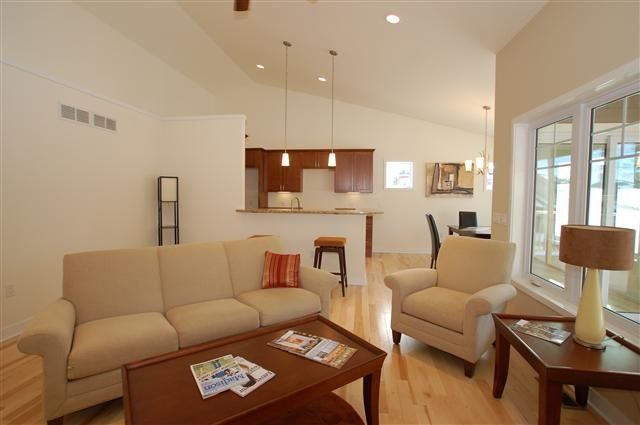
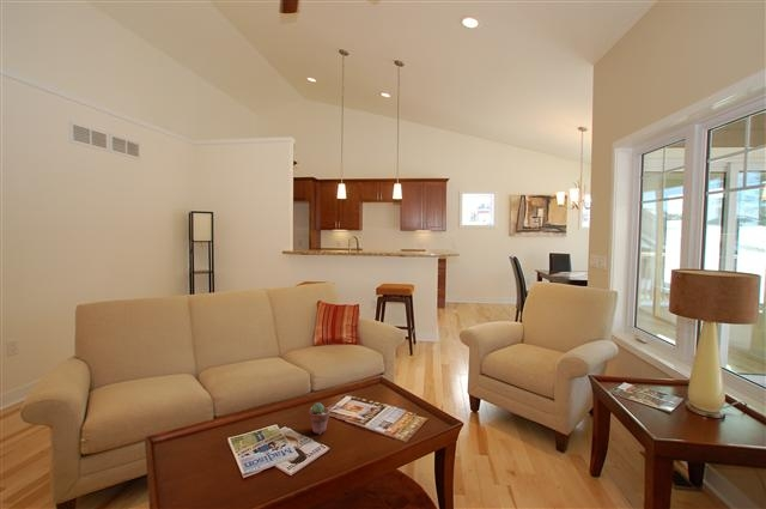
+ potted succulent (318, 416)
